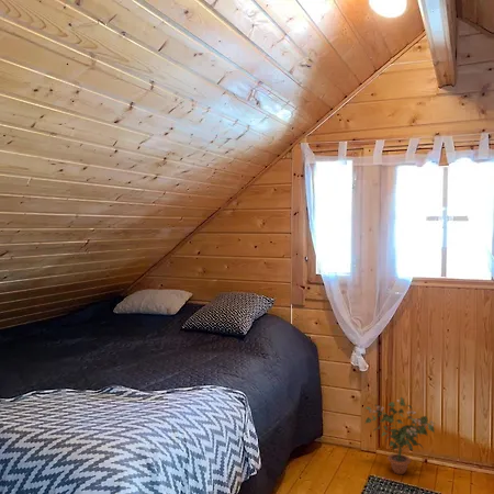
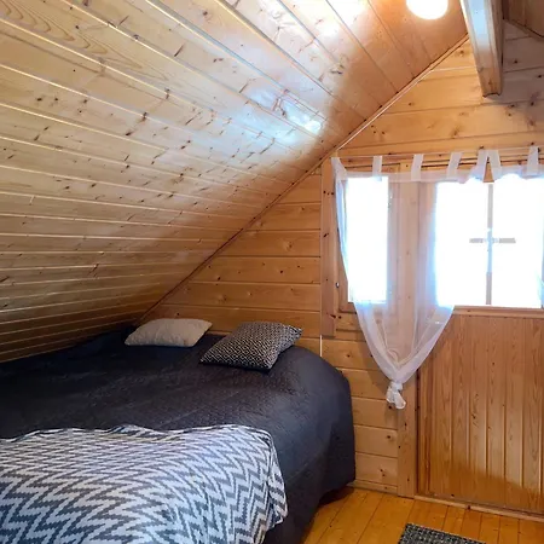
- potted plant (398, 437)
